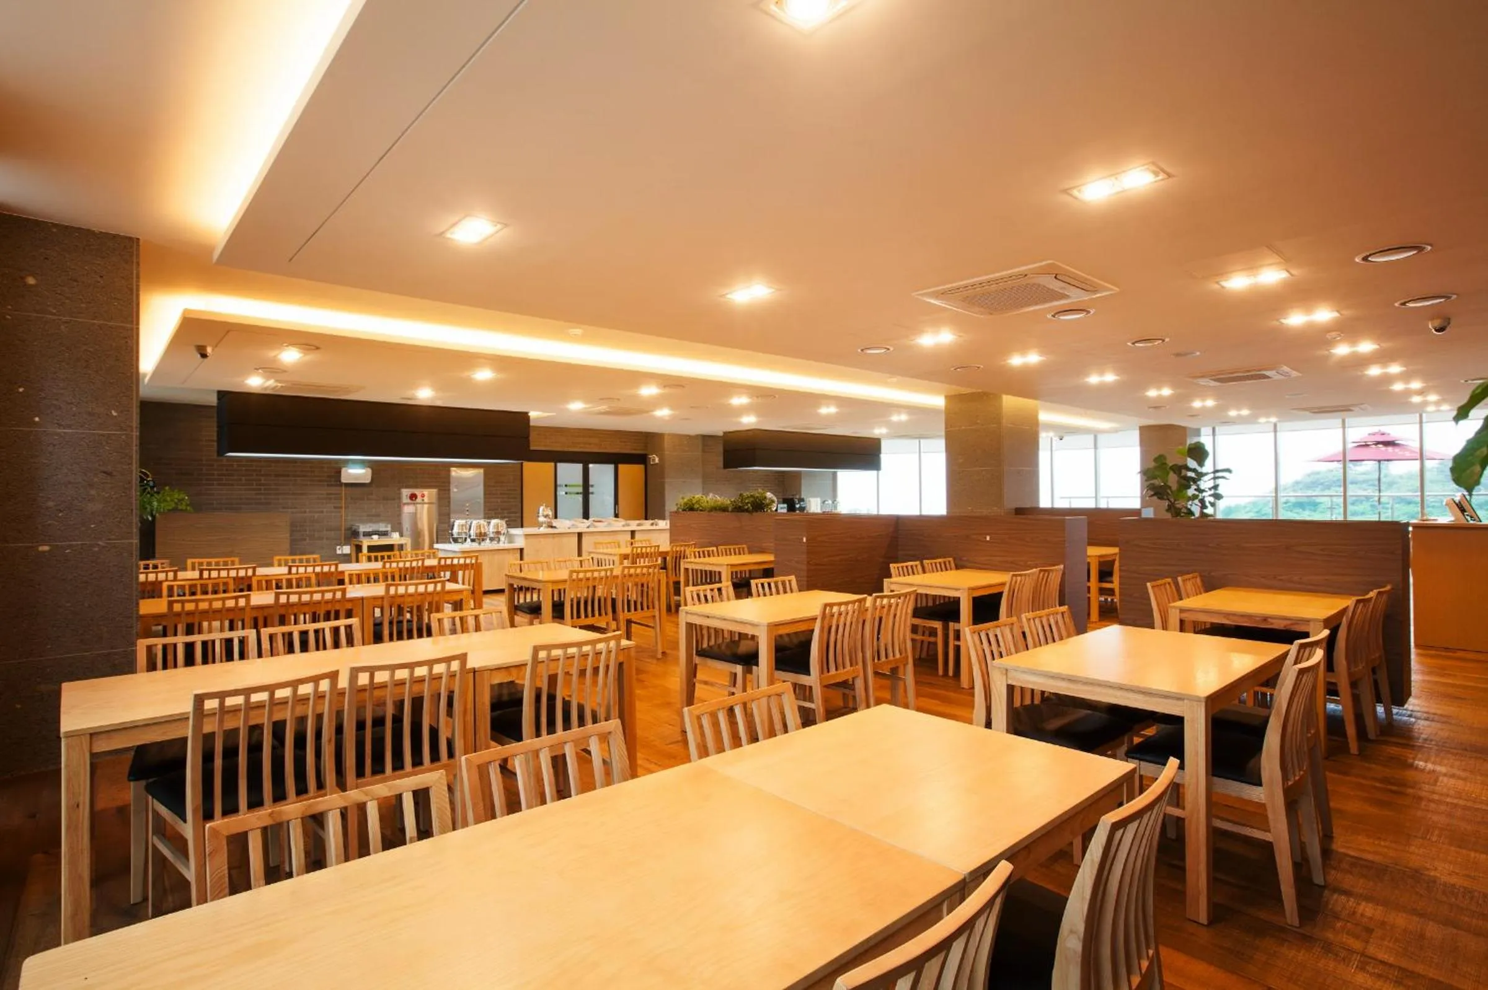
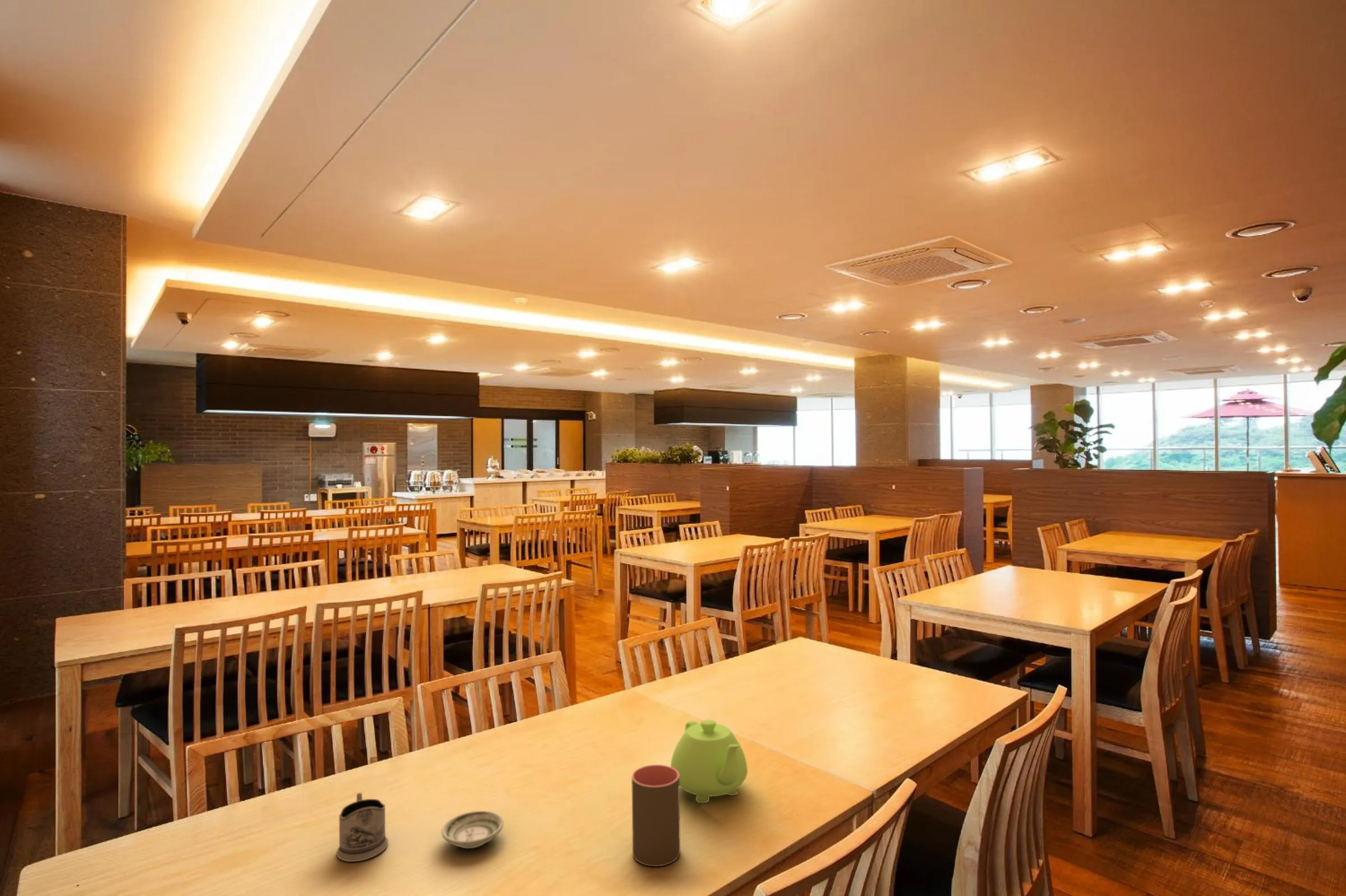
+ saucer (473, 832)
+ tea glass holder (362, 820)
+ cup (656, 814)
+ teapot (711, 757)
